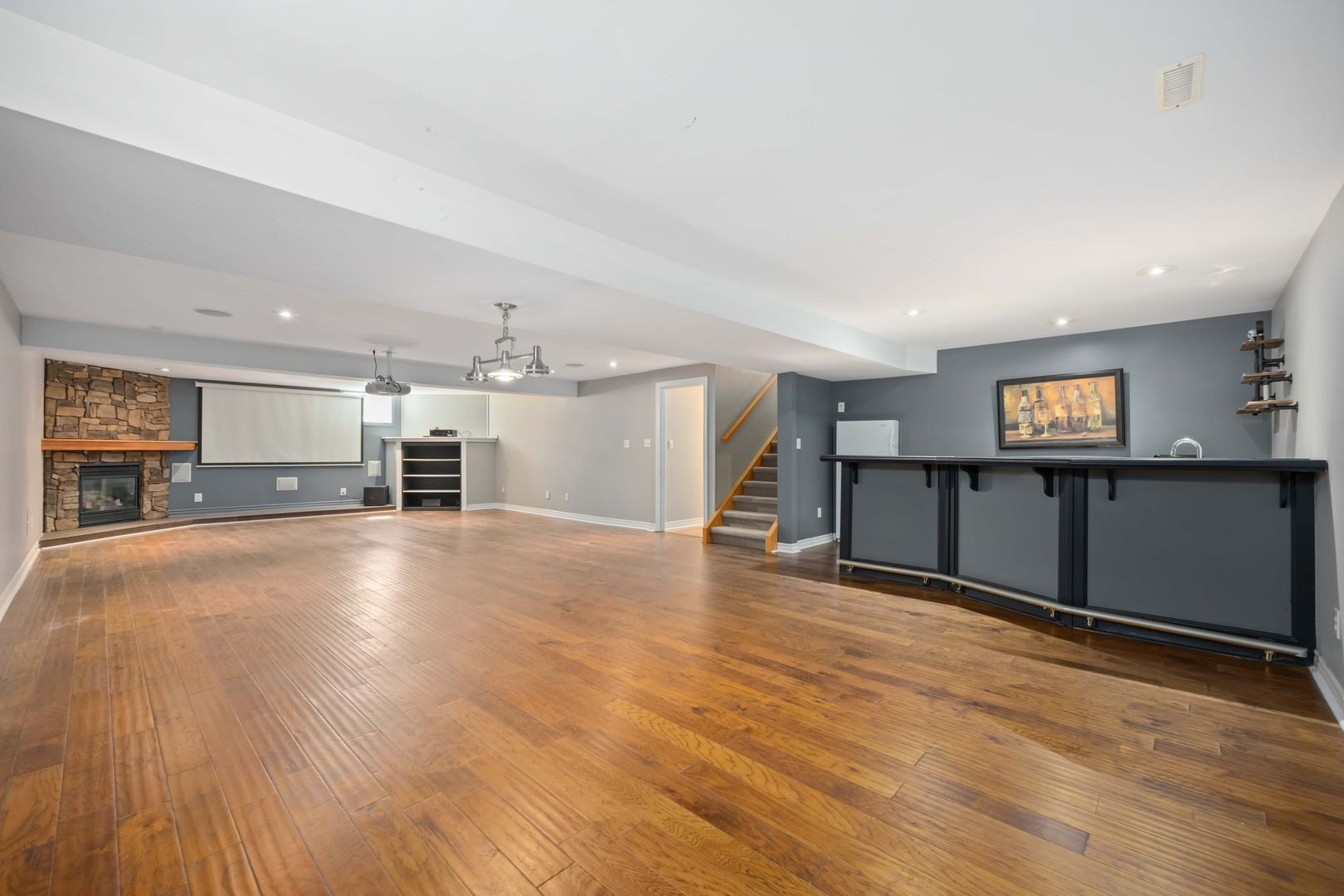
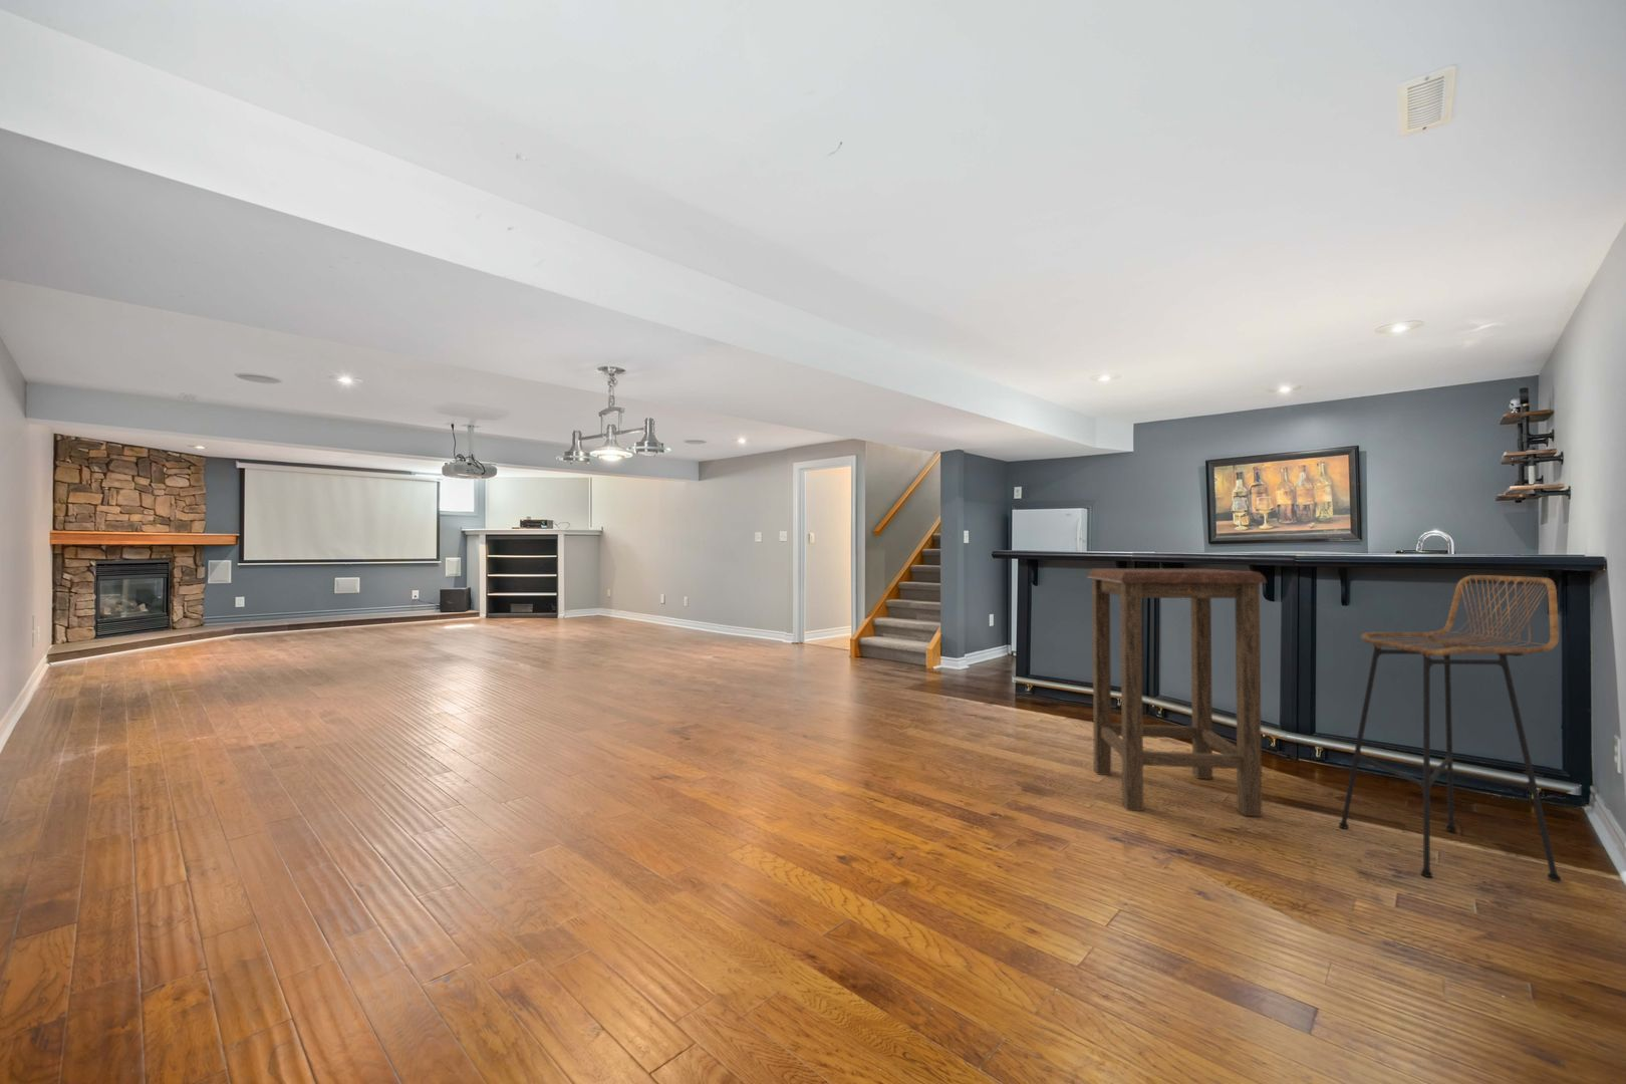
+ bar stool (1446, 714)
+ bar stool (1192, 680)
